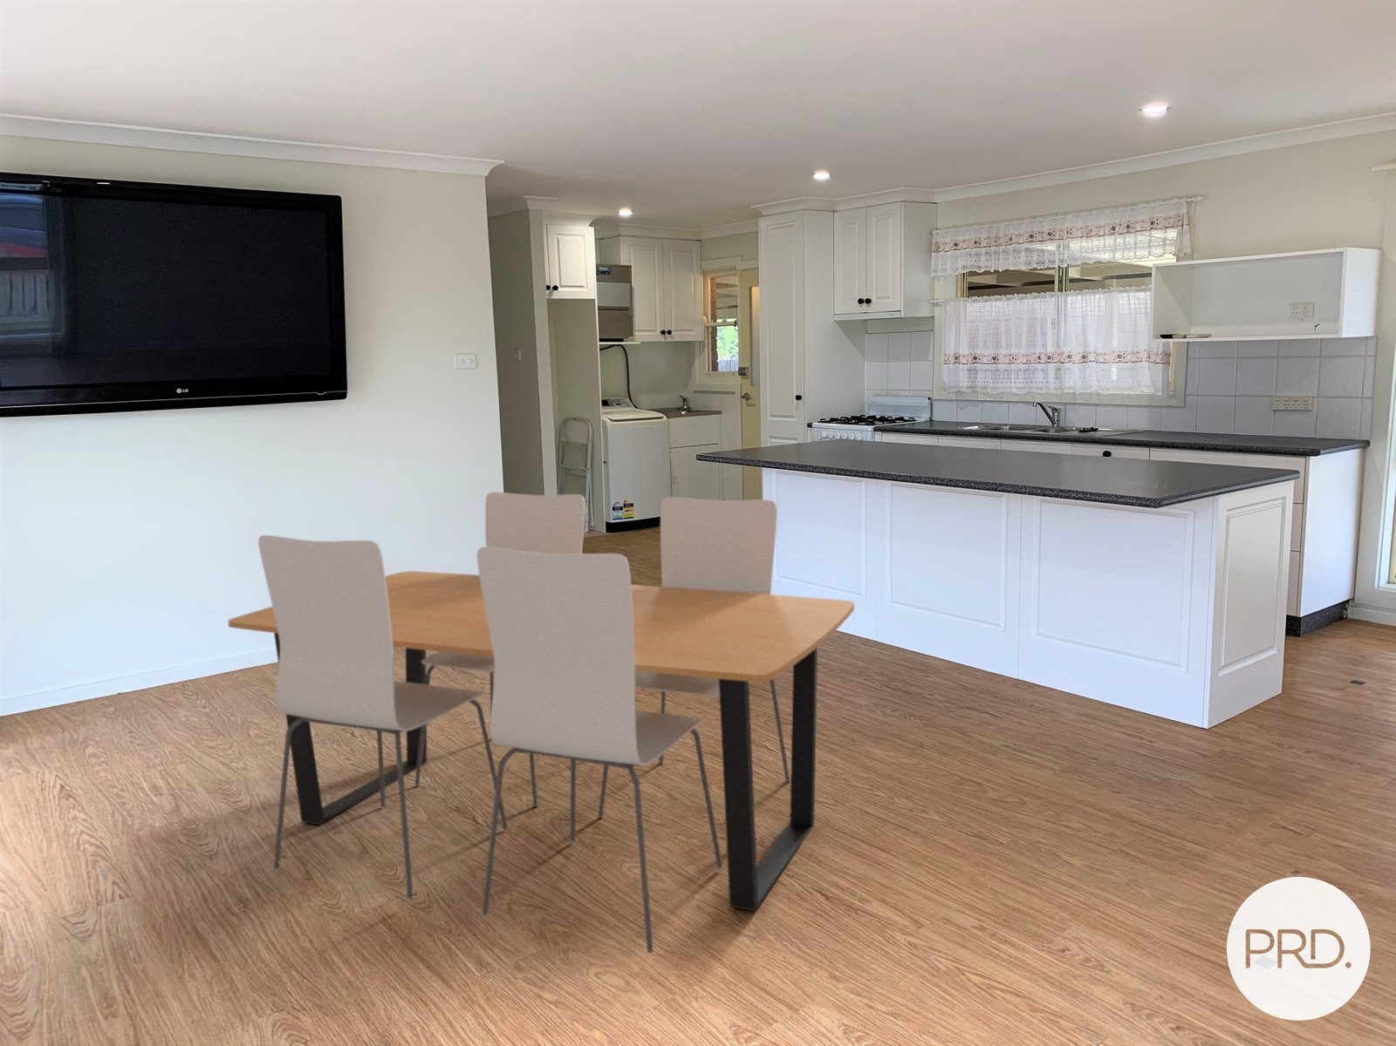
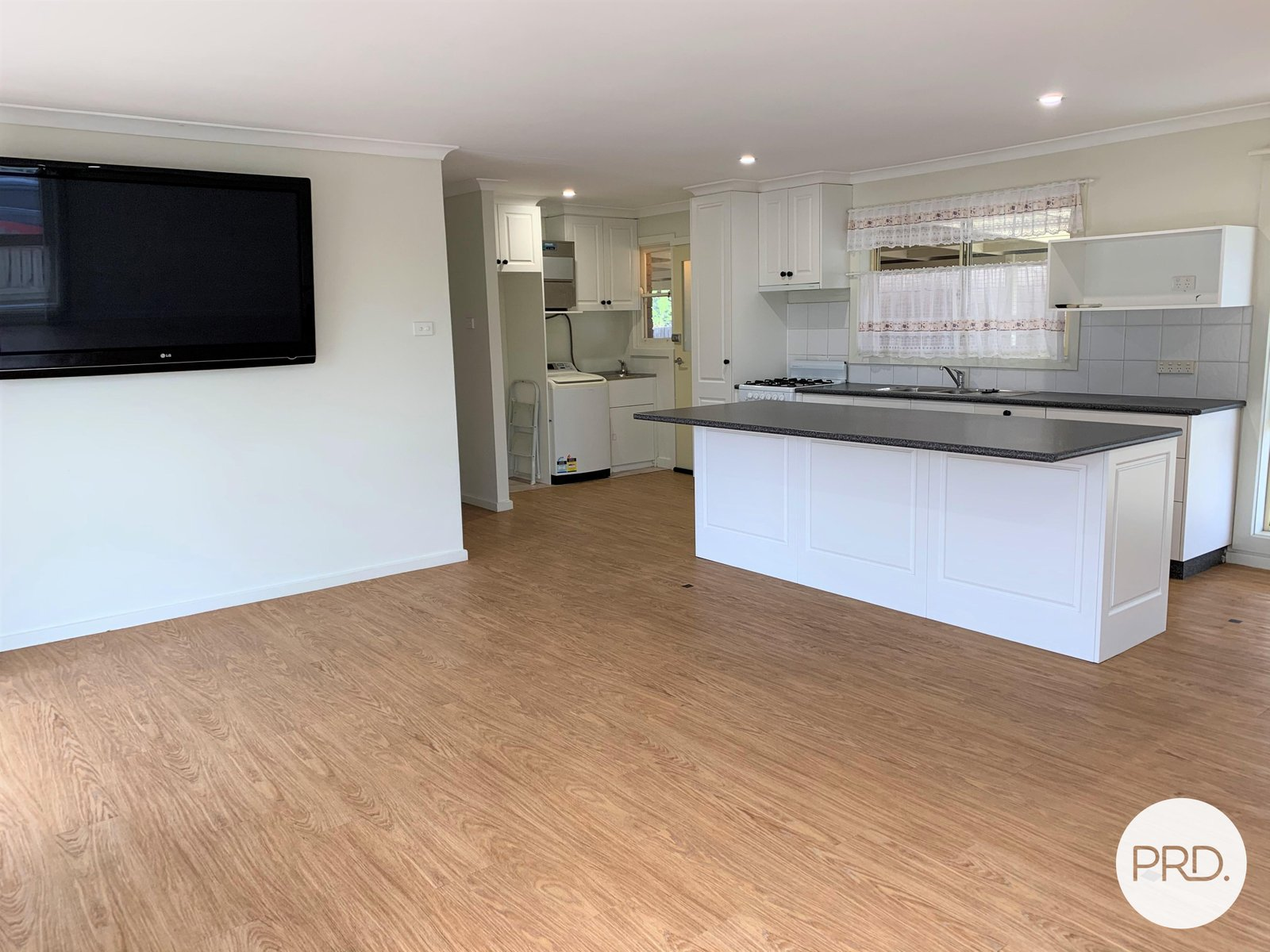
- dining table (547, 672)
